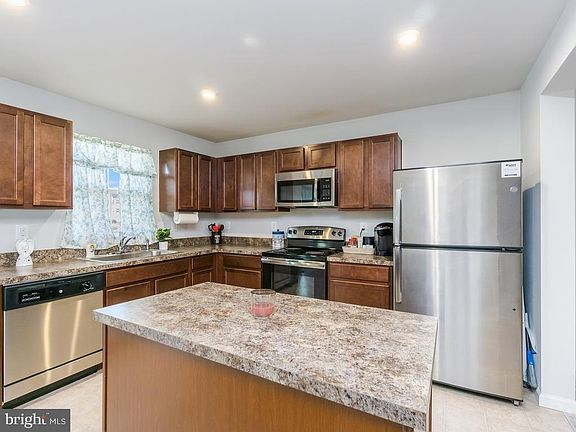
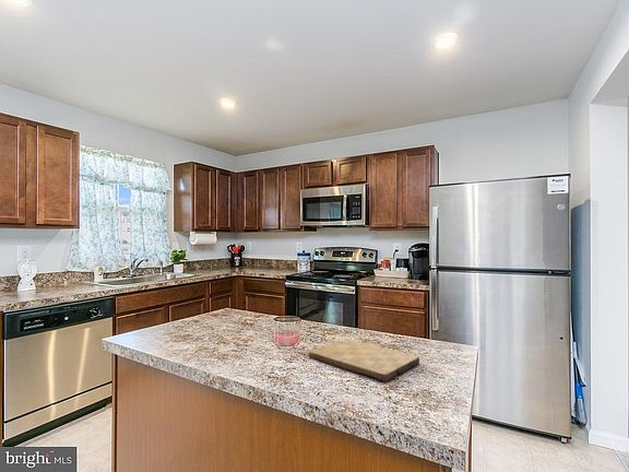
+ cutting board (363, 356)
